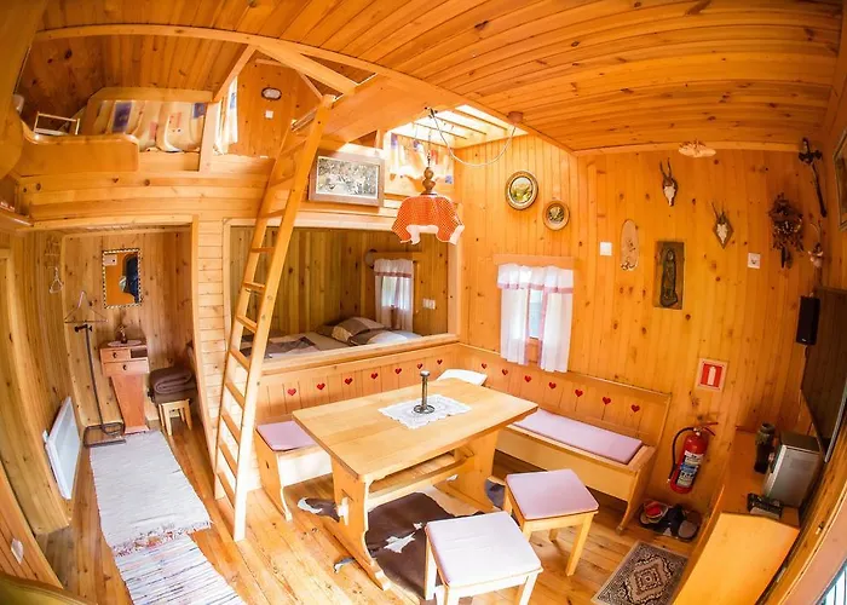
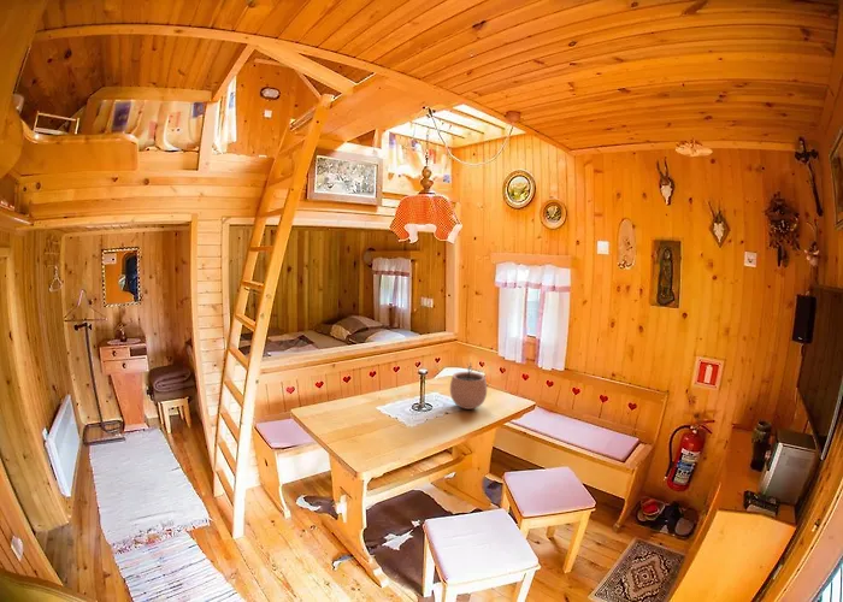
+ plant pot (468, 384)
